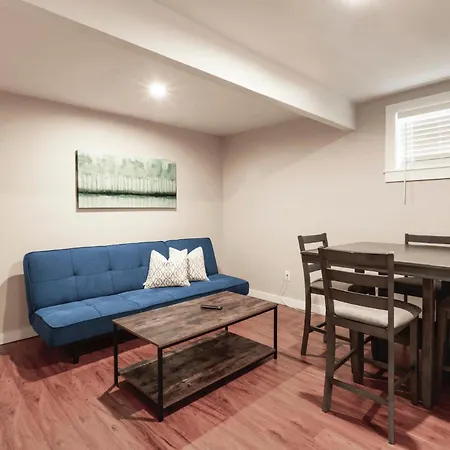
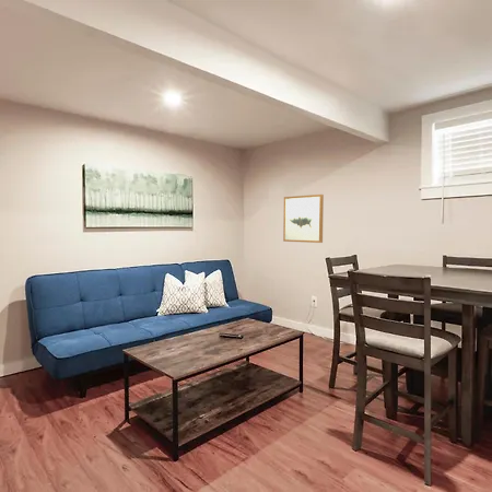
+ wall art (302, 219)
